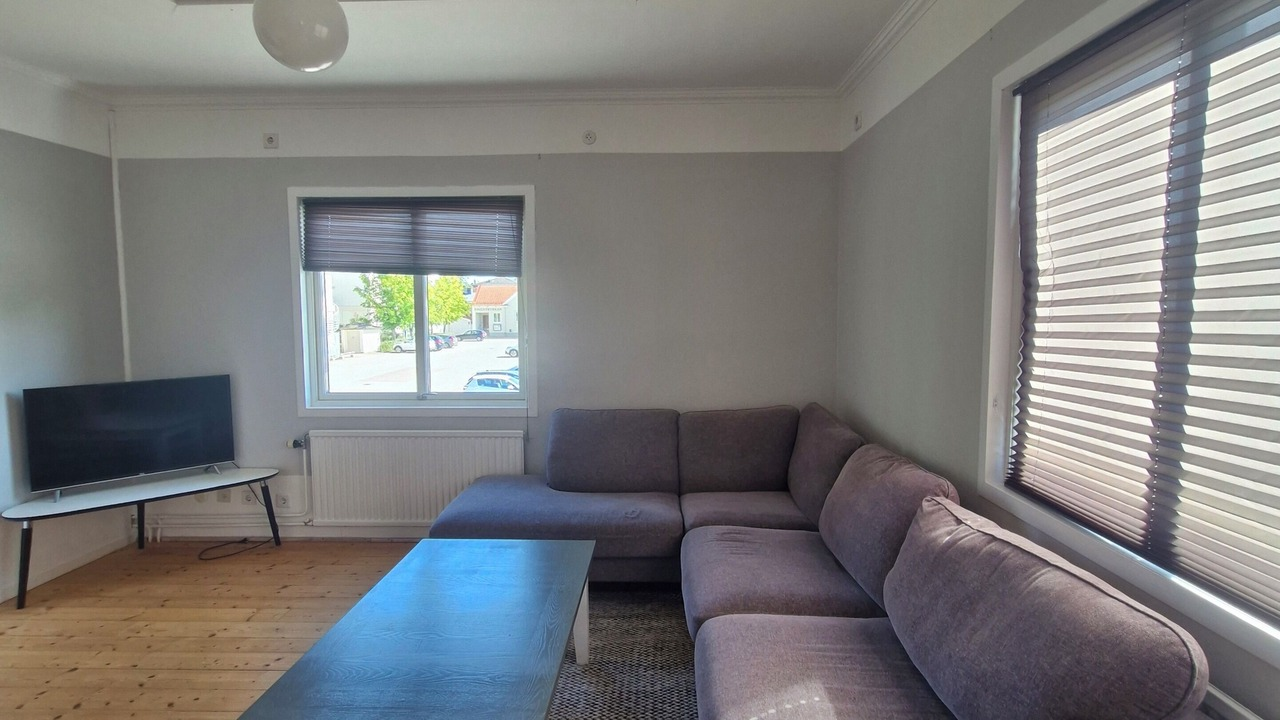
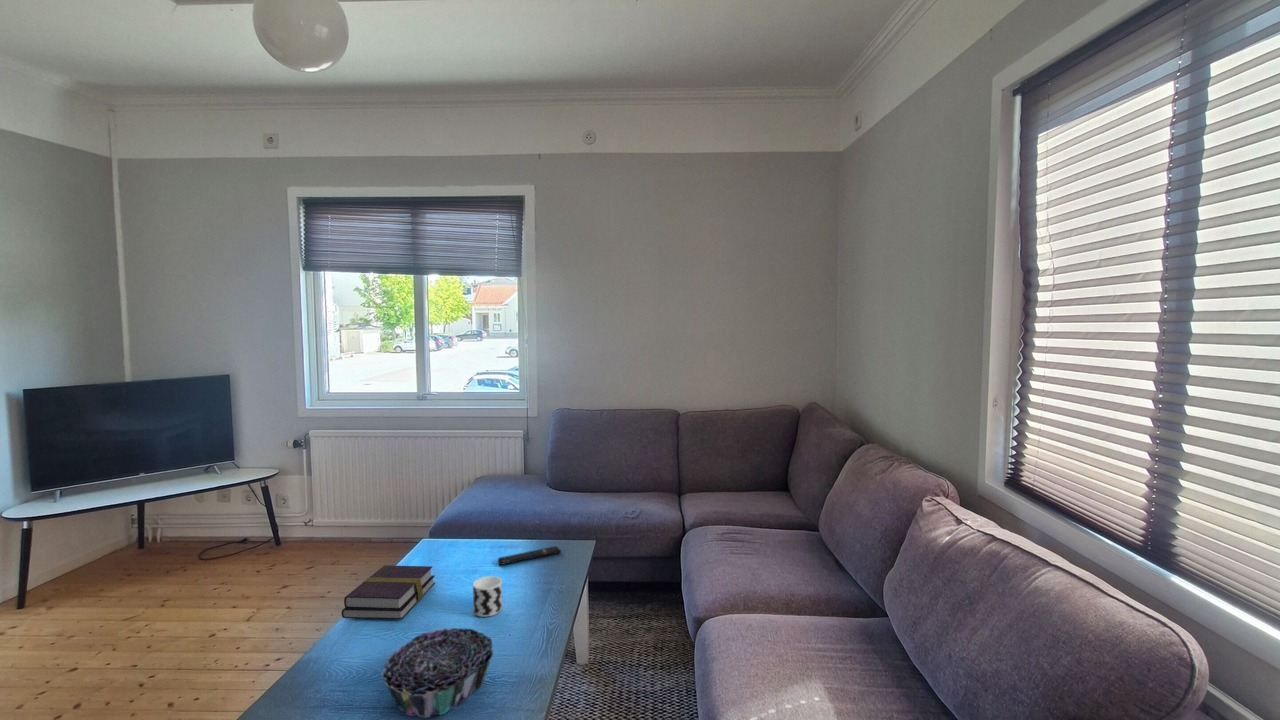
+ cup (489, 593)
+ decorative bowl (440, 672)
+ book (391, 590)
+ remote control (529, 555)
